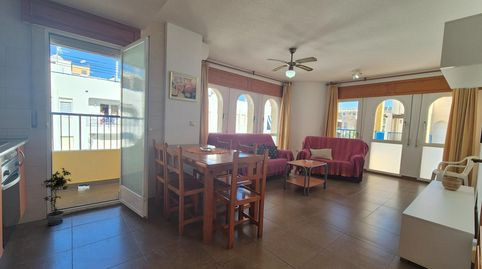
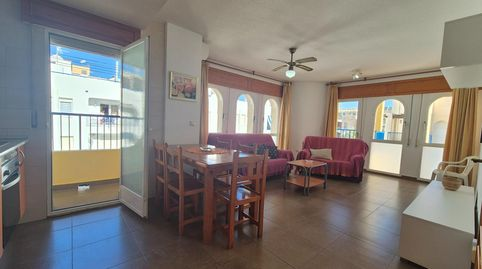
- potted plant (56, 196)
